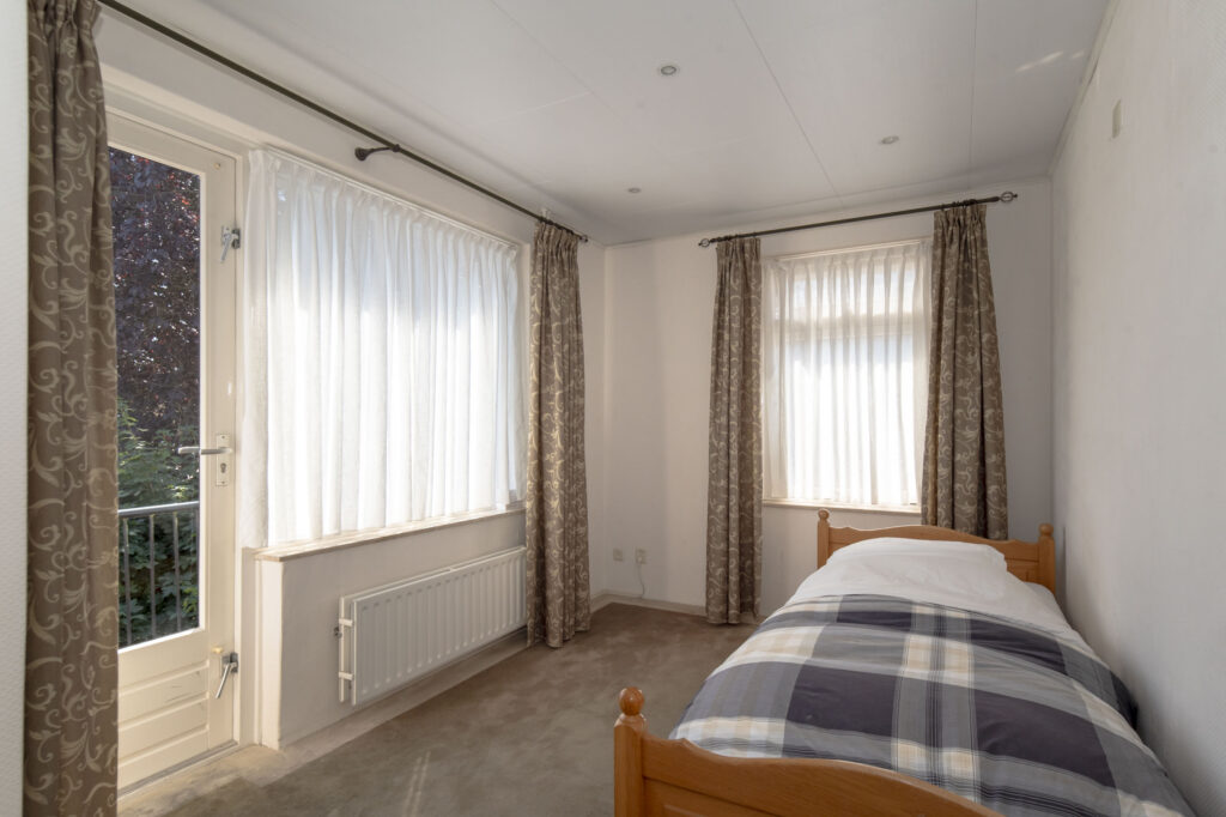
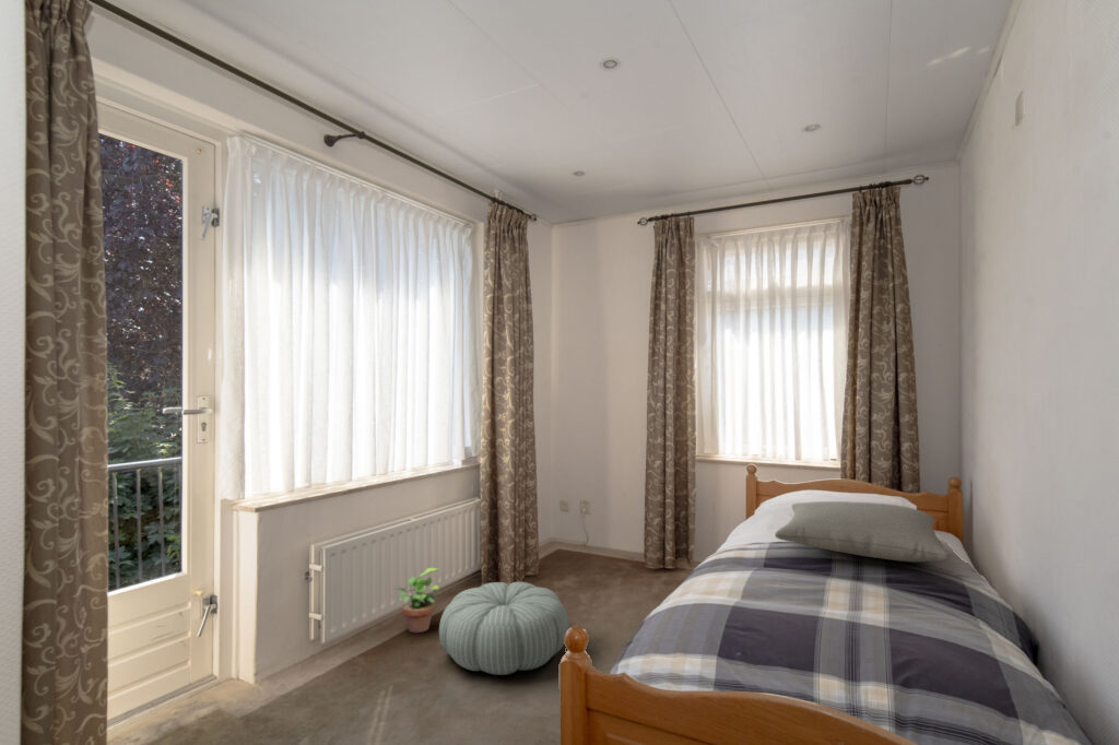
+ pillow (858, 527)
+ potted plant (412, 600)
+ pouf (504, 623)
